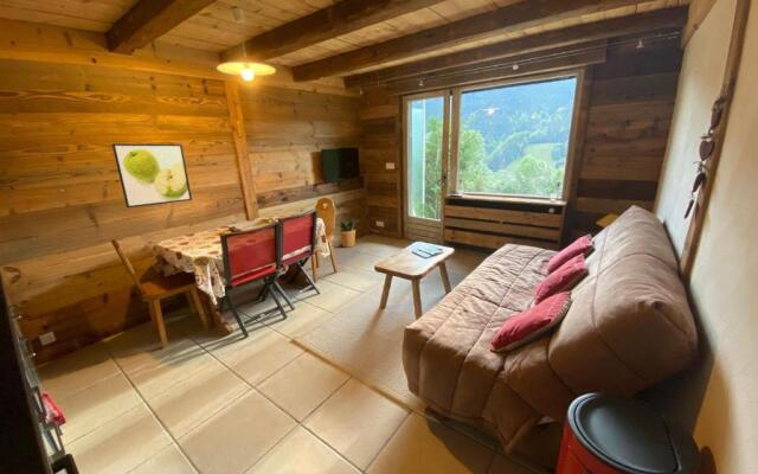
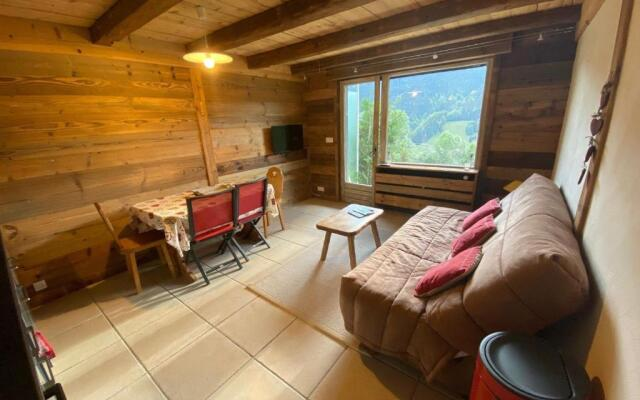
- potted plant (348, 232)
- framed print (155, 174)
